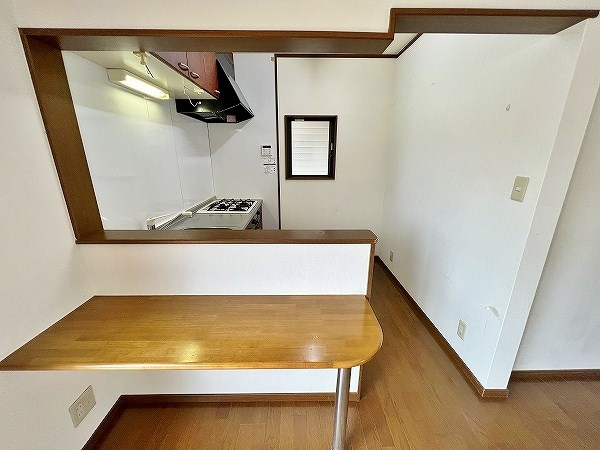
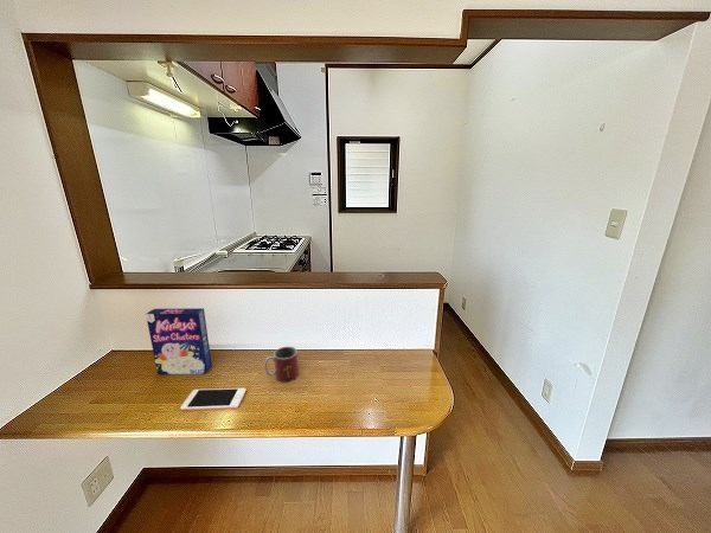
+ cell phone (214, 398)
+ mug (281, 364)
+ cereal box (180, 341)
